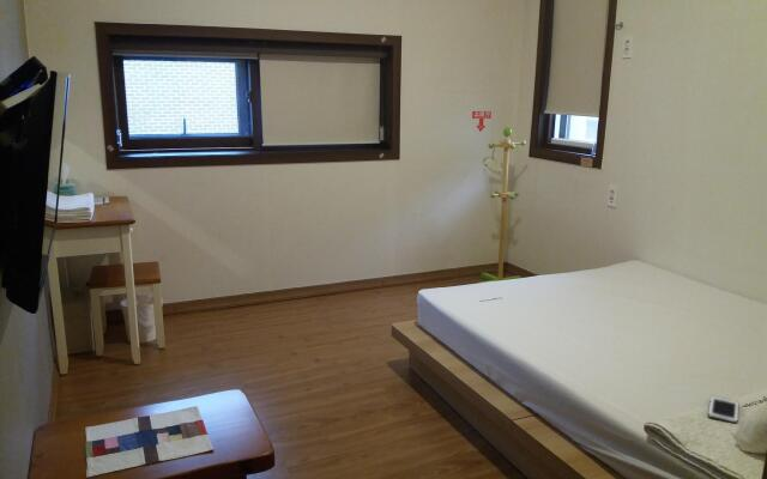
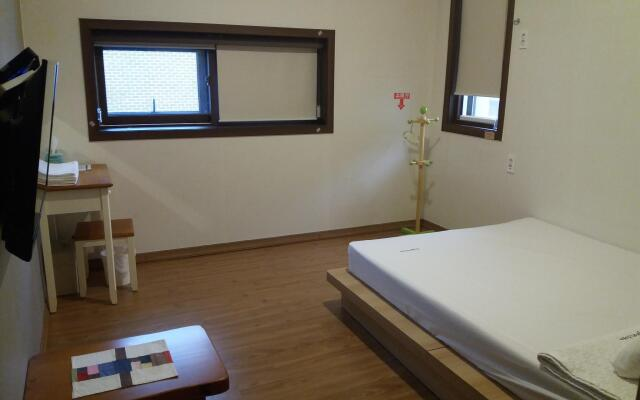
- cell phone (723, 408)
